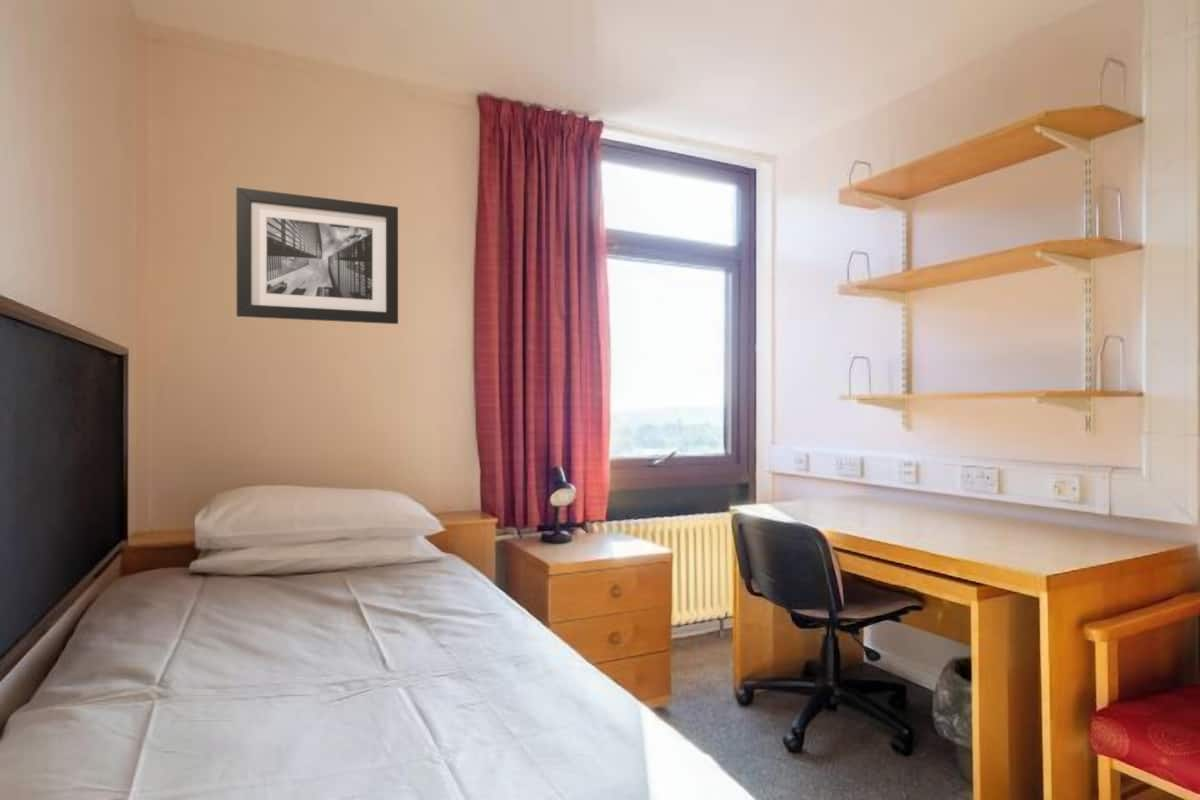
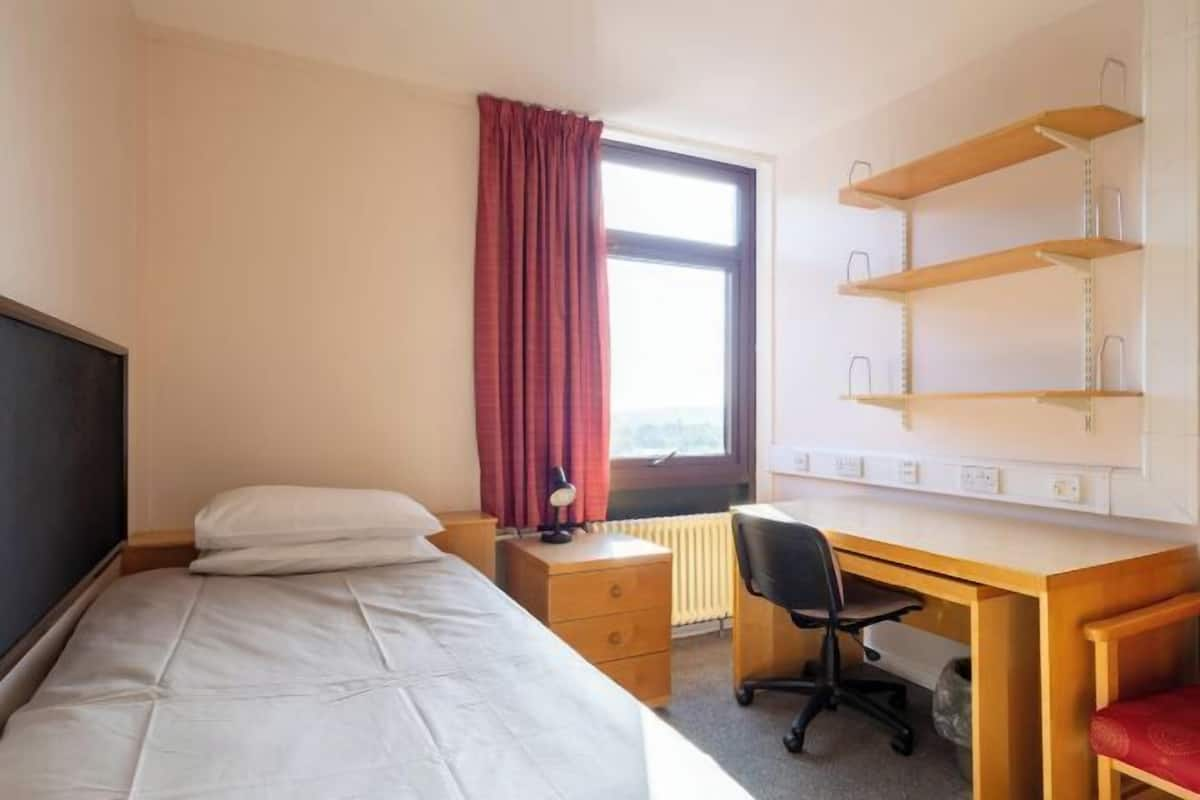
- wall art (321, 259)
